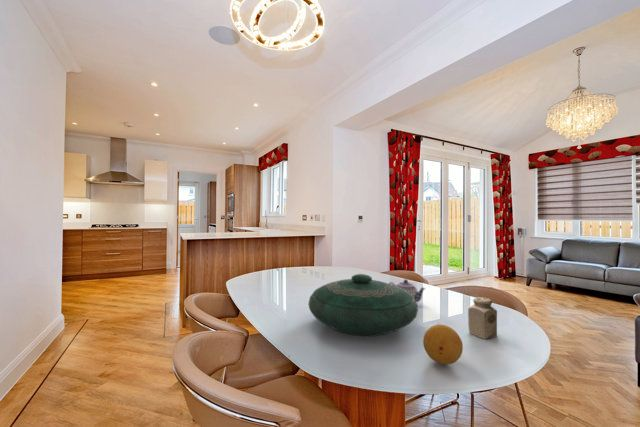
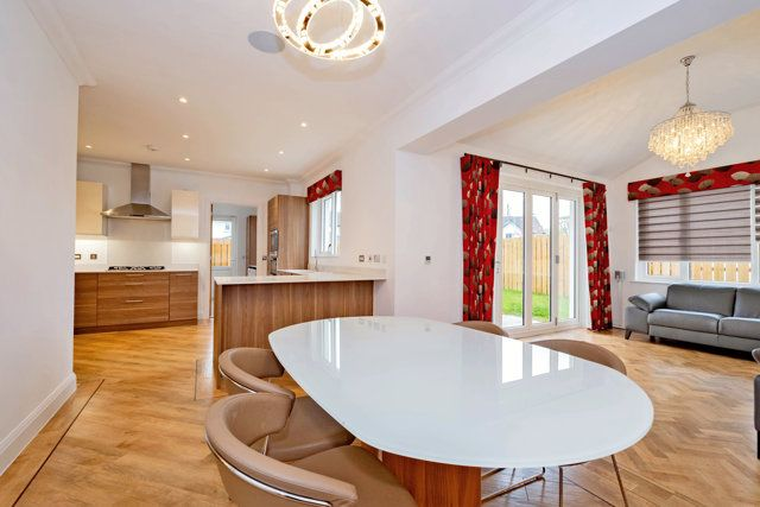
- fruit (442, 344)
- decorative bowl (361, 299)
- teapot (405, 290)
- salt shaker (482, 316)
